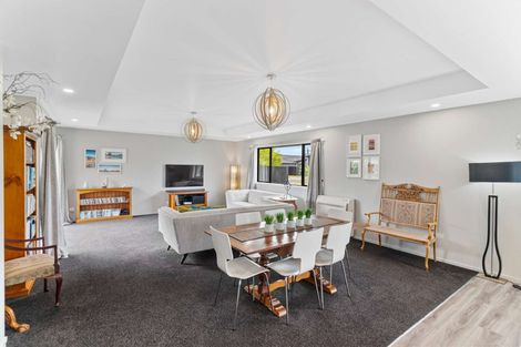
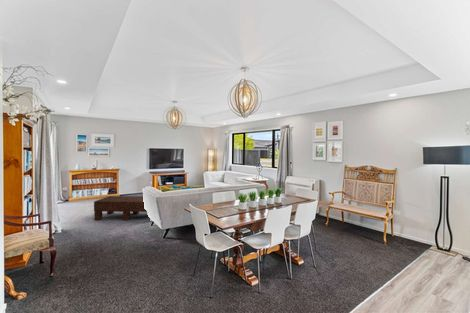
+ coffee table (131, 207)
